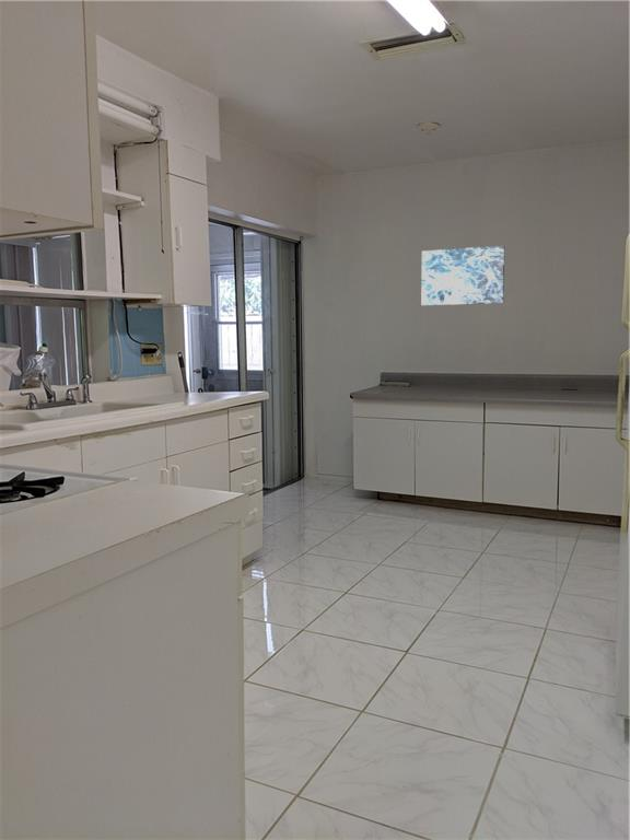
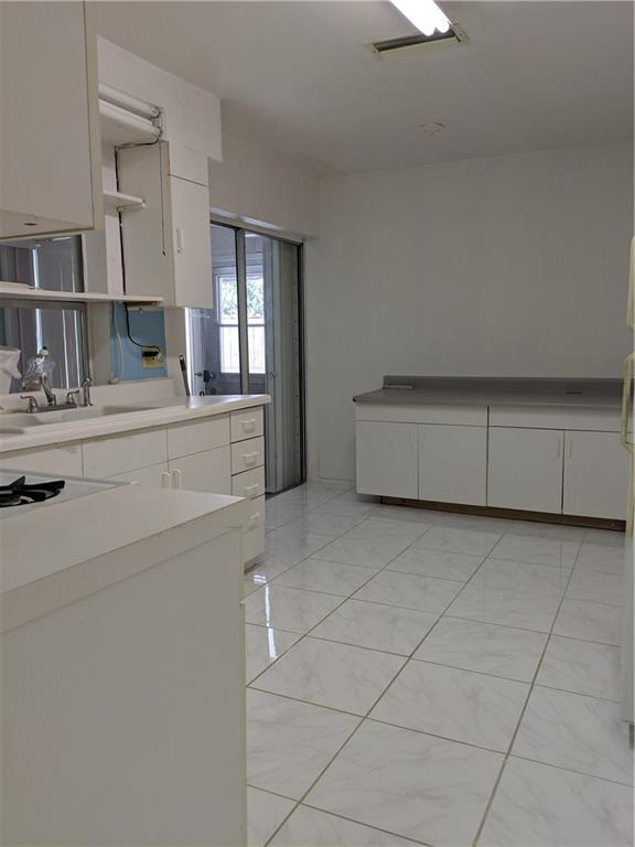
- wall art (462, 276)
